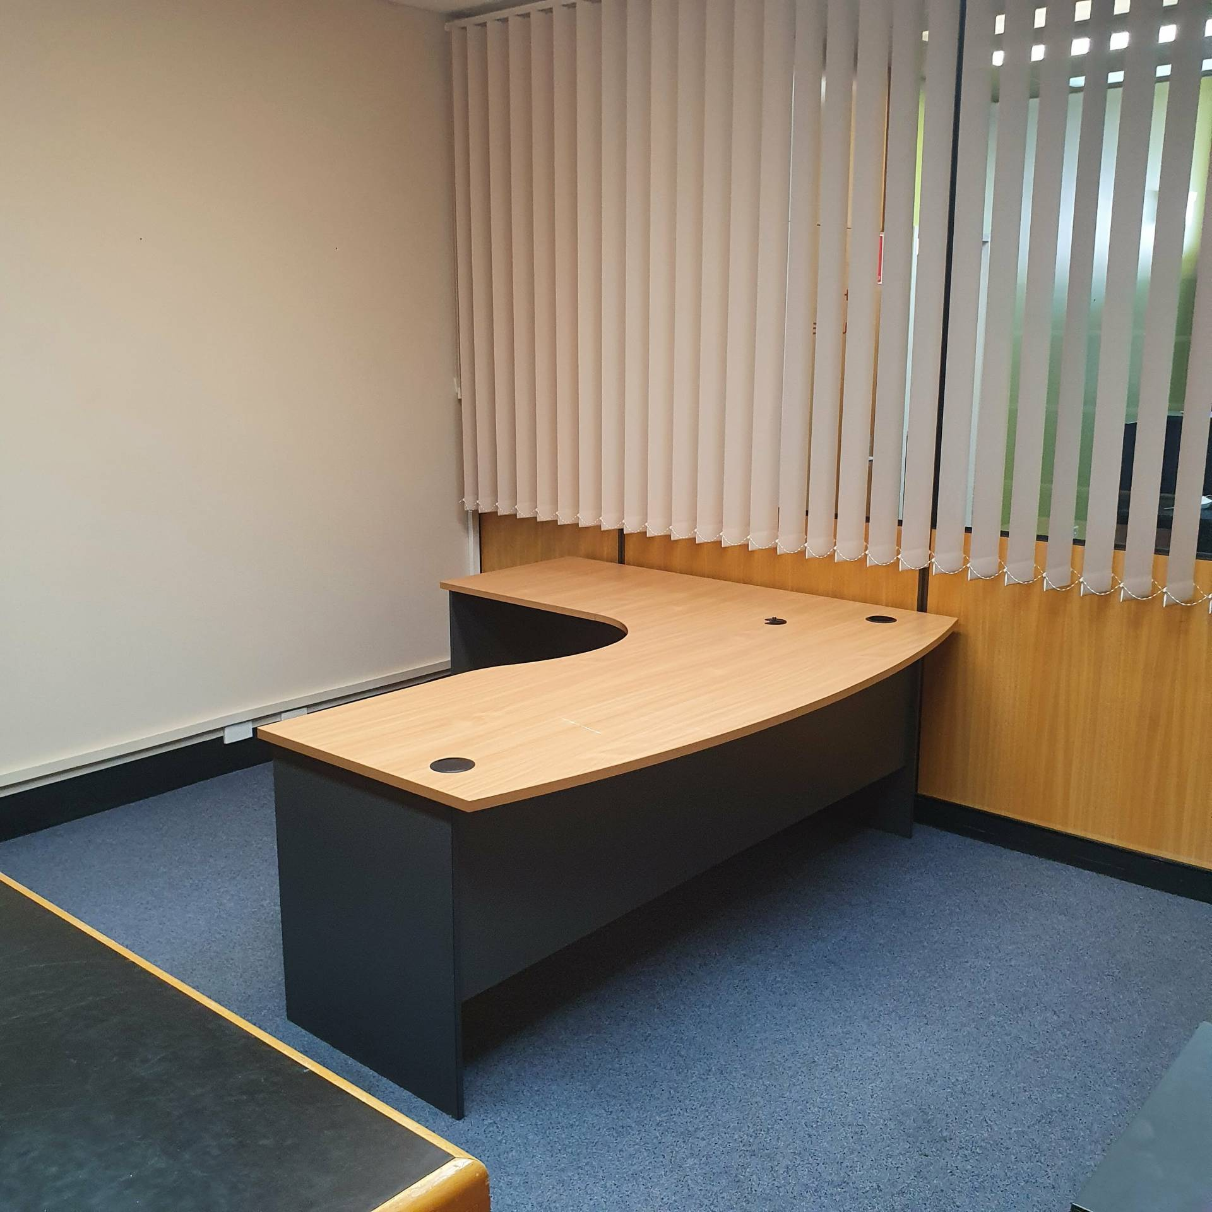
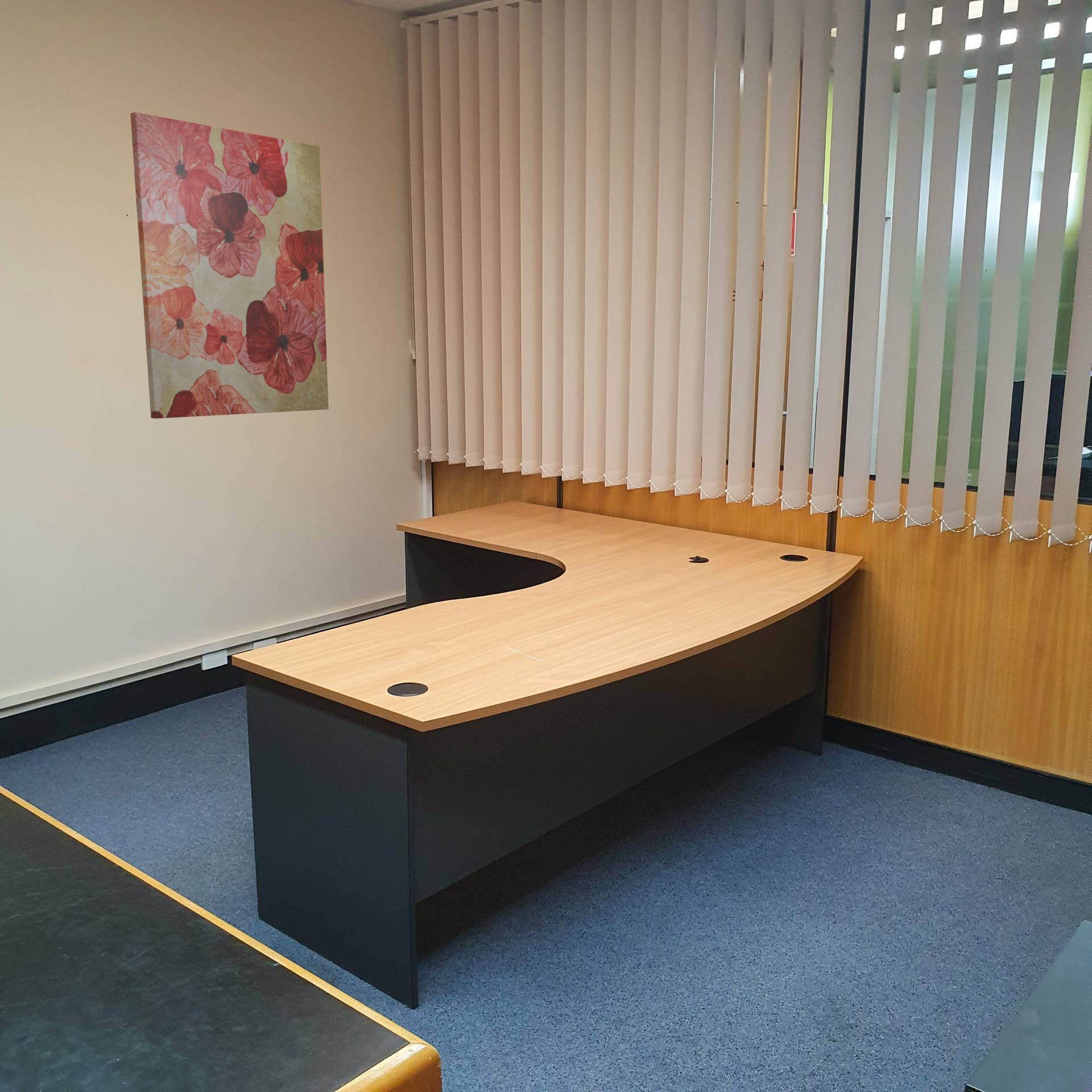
+ wall art (239, 275)
